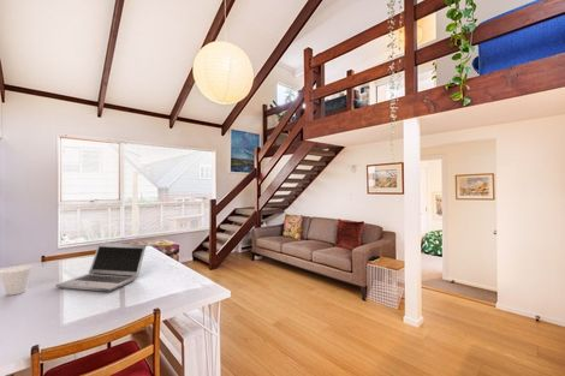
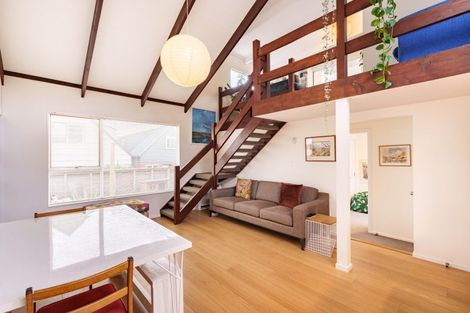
- cup (16, 280)
- laptop (103, 264)
